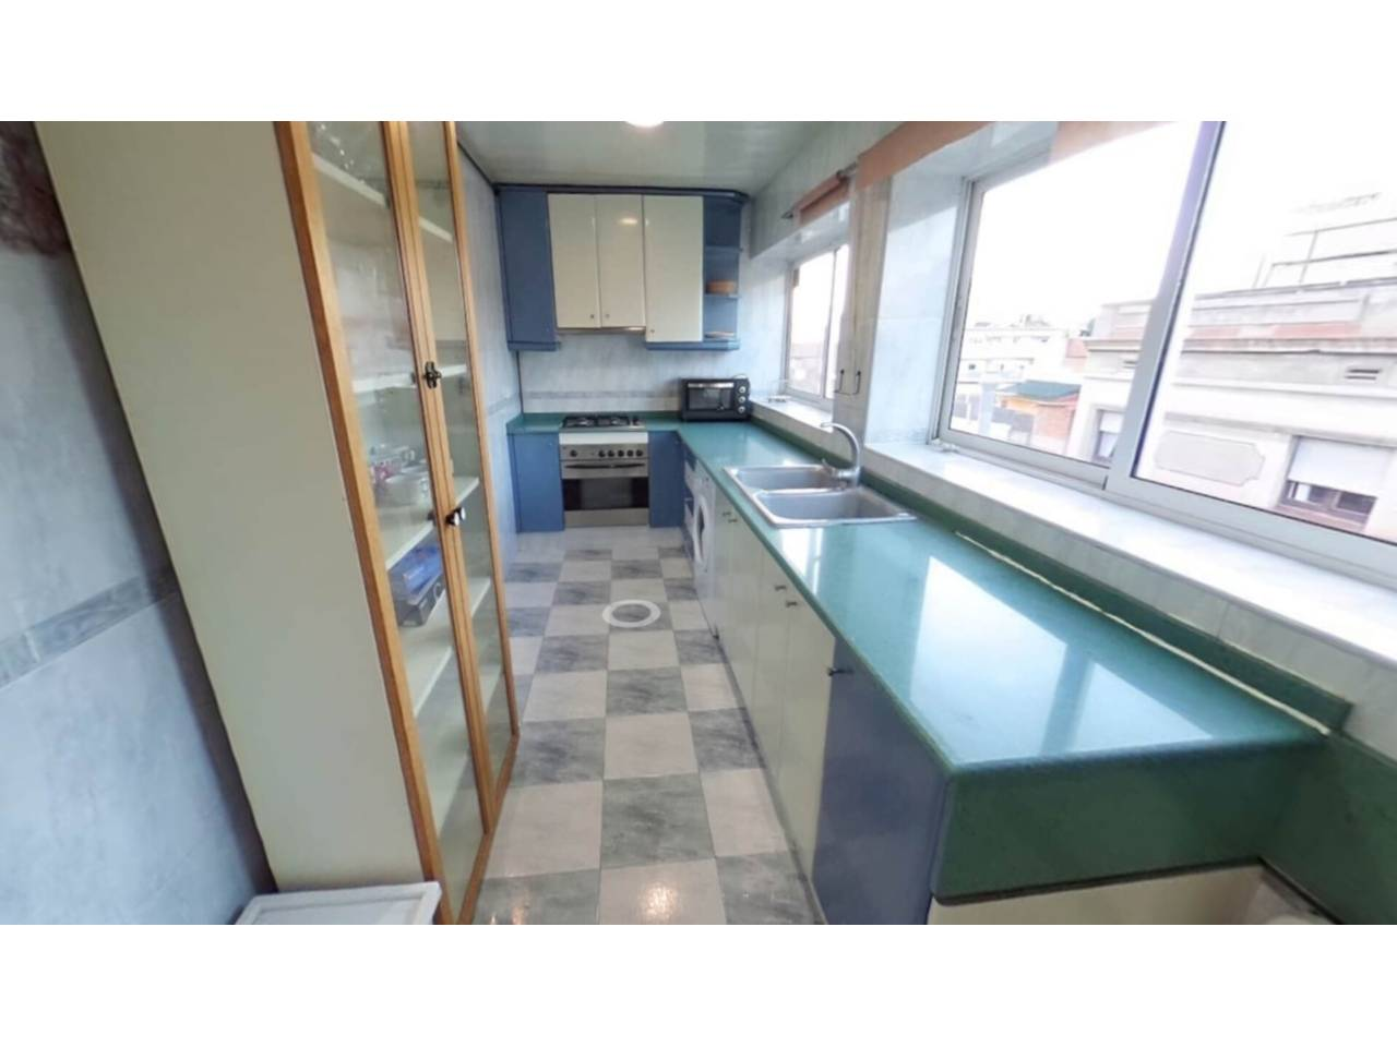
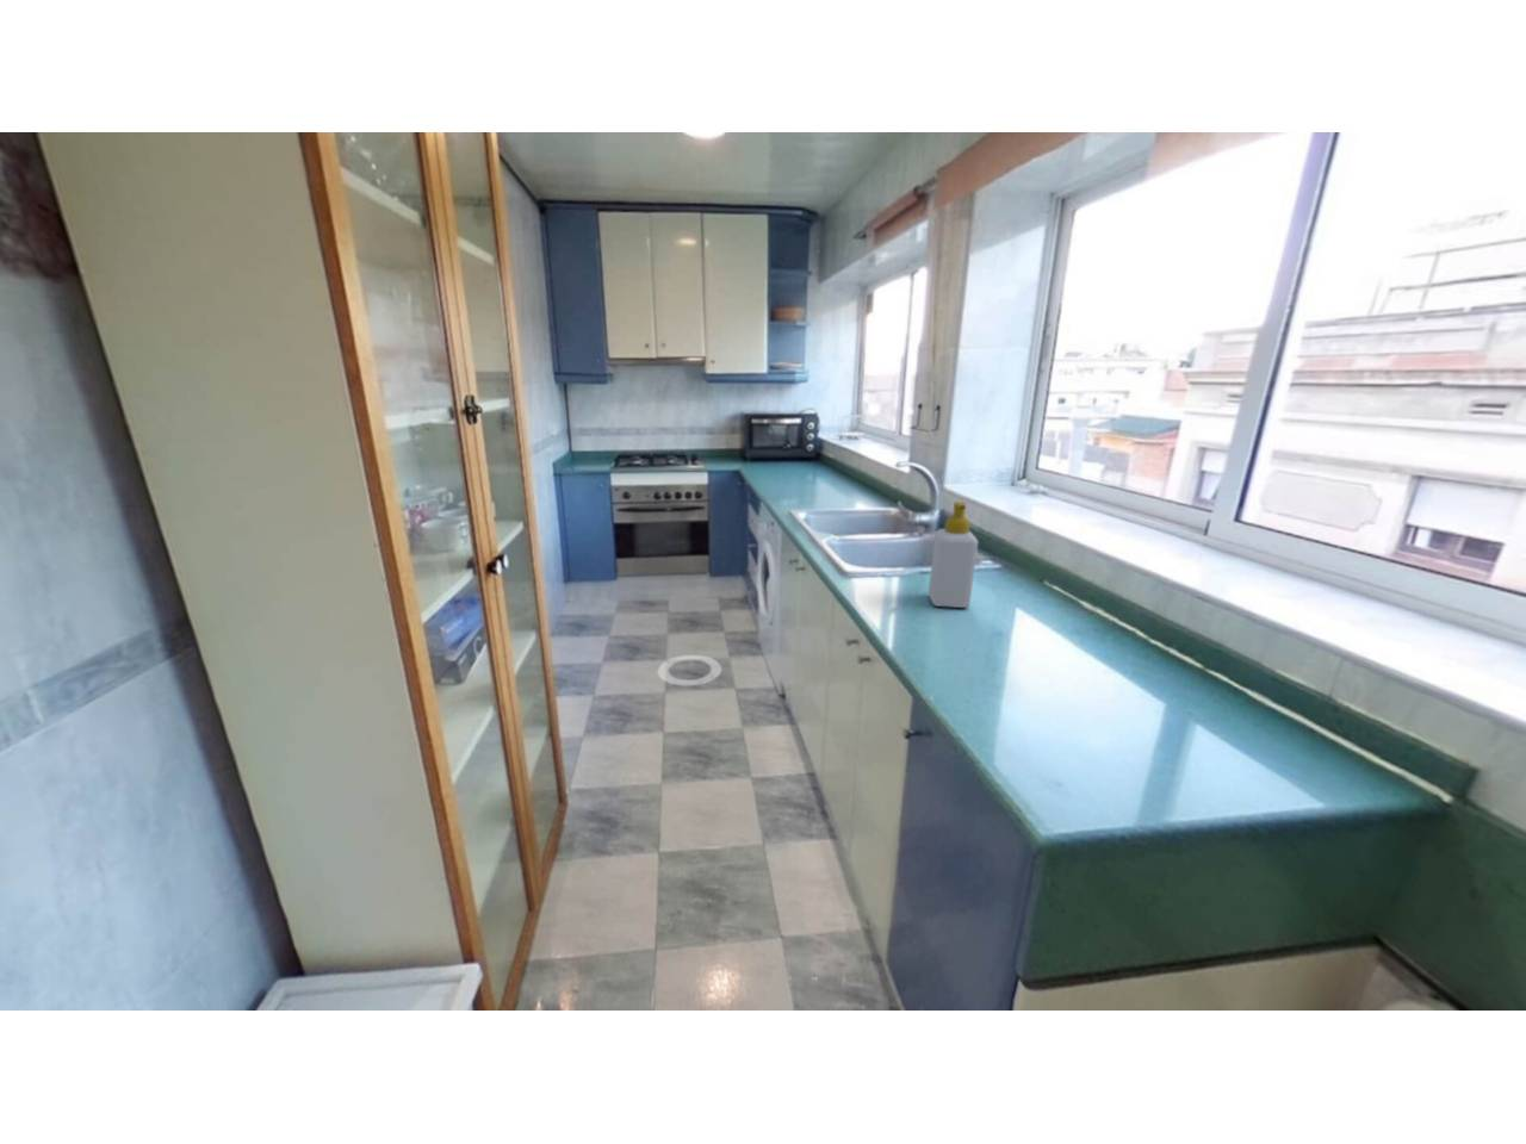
+ soap bottle (954, 553)
